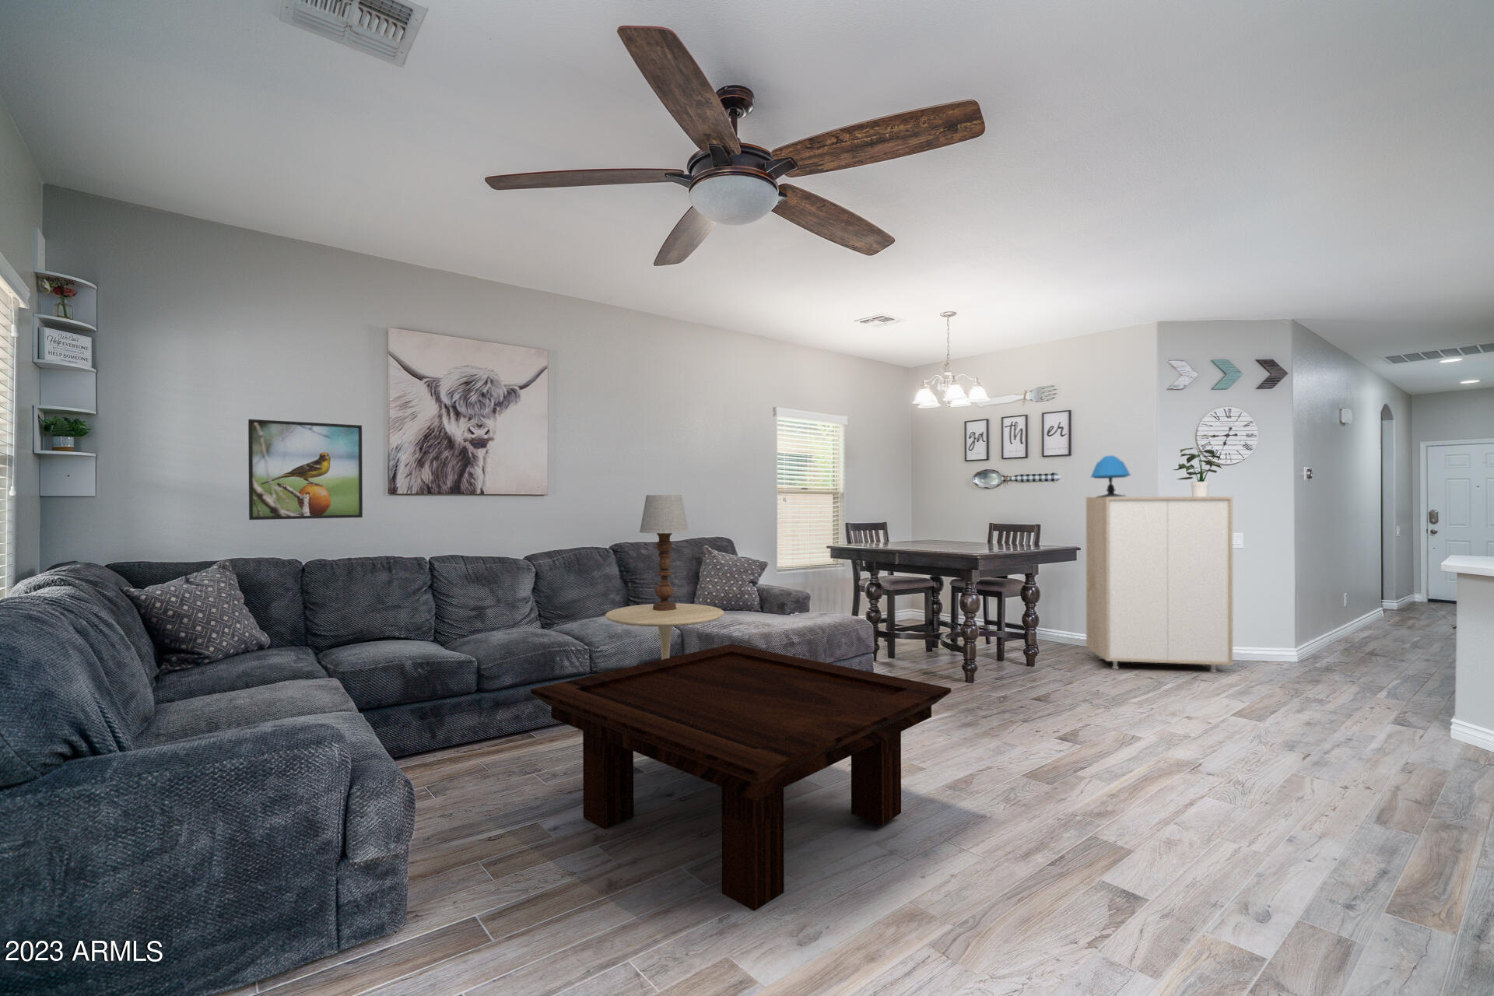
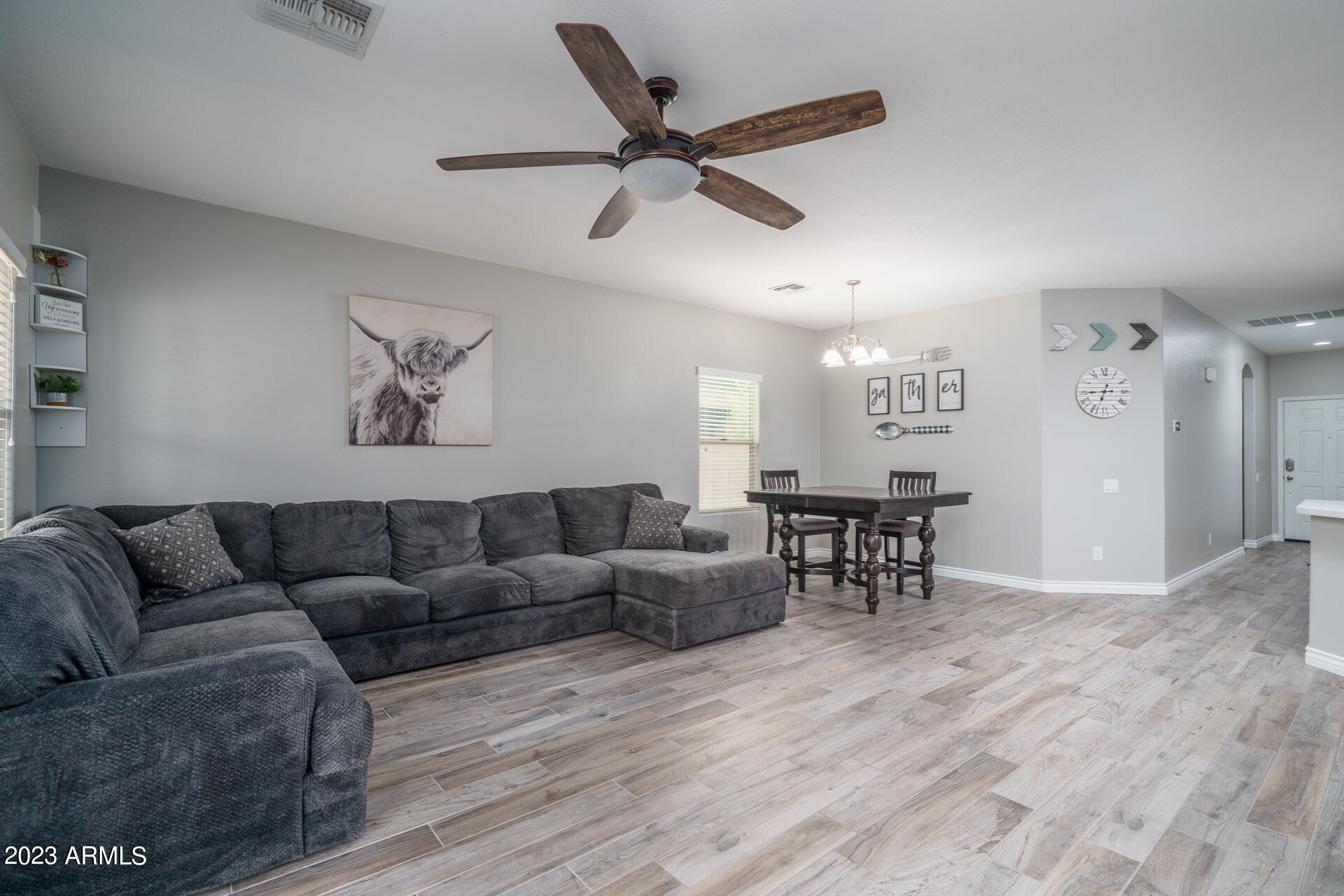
- coffee table (740, 754)
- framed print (307, 470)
- side table (661, 659)
- table lamp (1109, 476)
- table lamp (664, 551)
- potted plant (1198, 471)
- storage cabinet (1154, 580)
